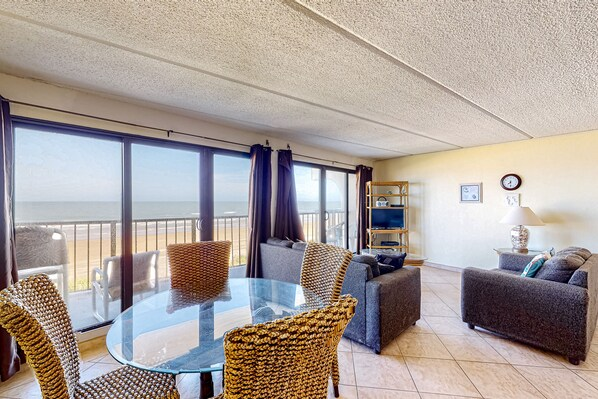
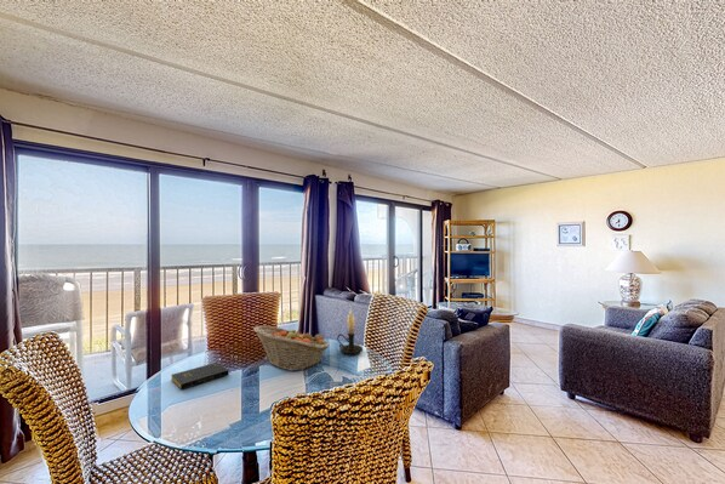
+ candle holder (348, 329)
+ book (201, 374)
+ fruit basket (291, 342)
